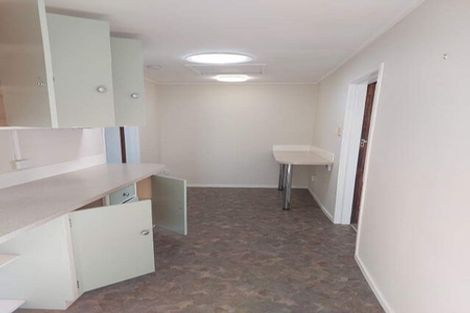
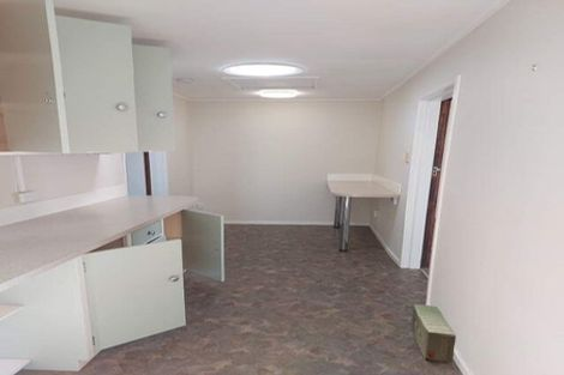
+ cardboard box (431, 331)
